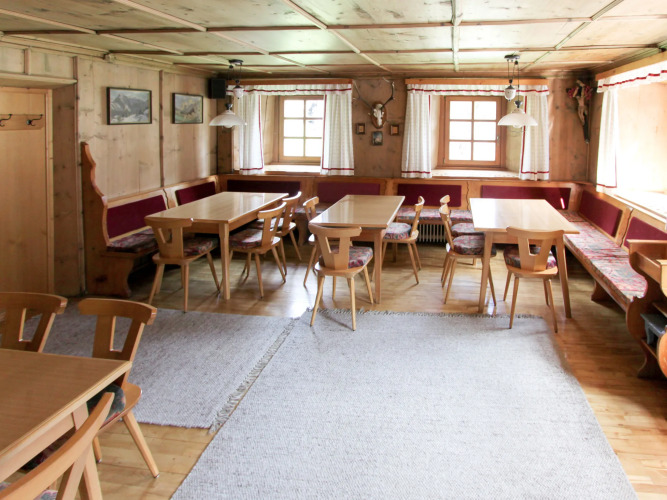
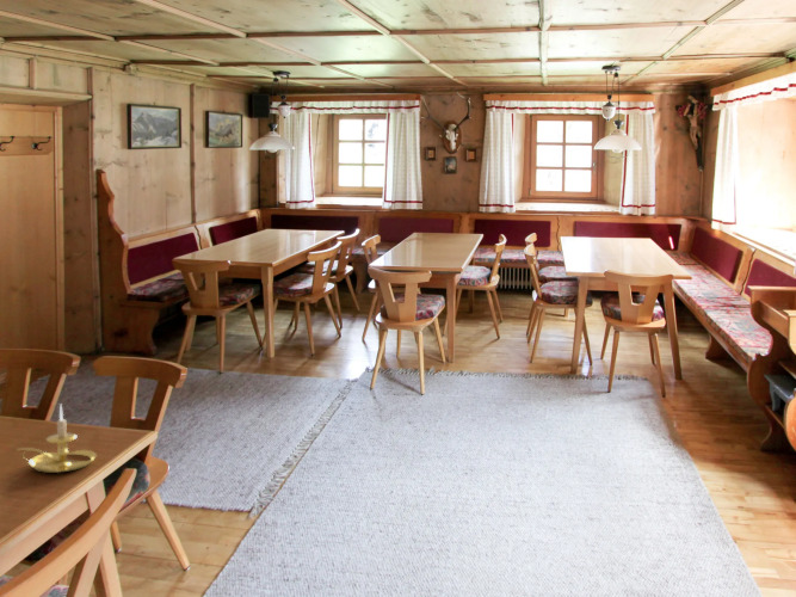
+ candle holder (56, 435)
